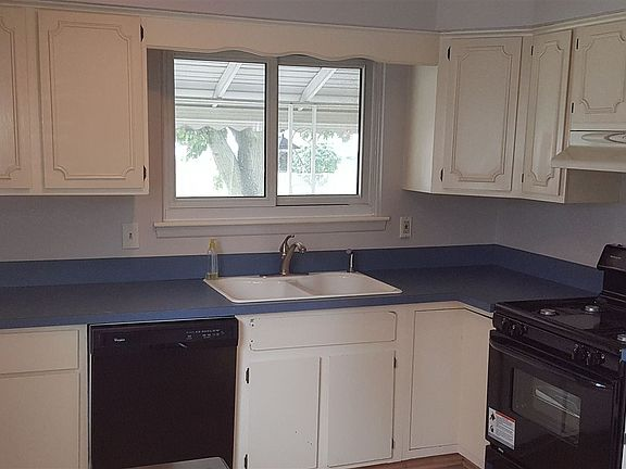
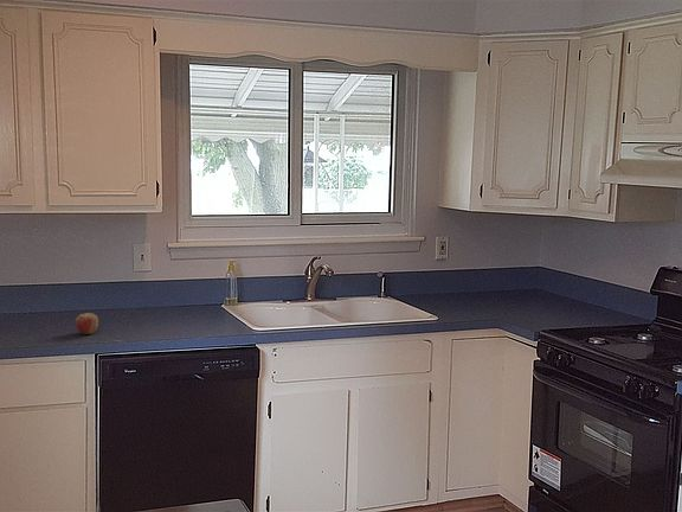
+ fruit (86, 322)
